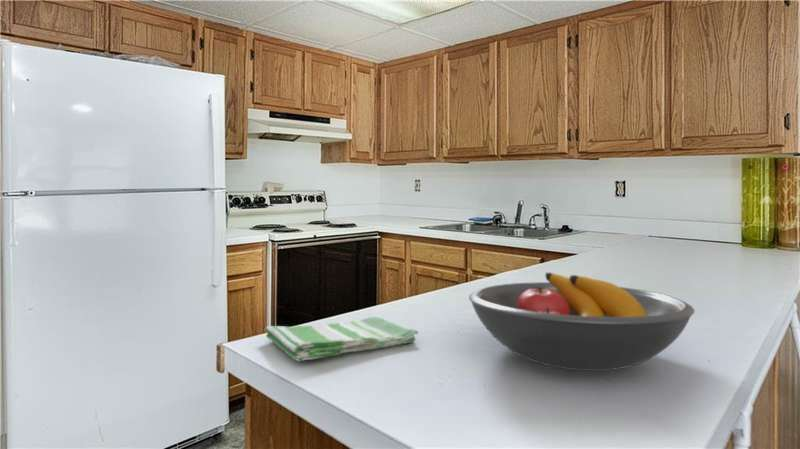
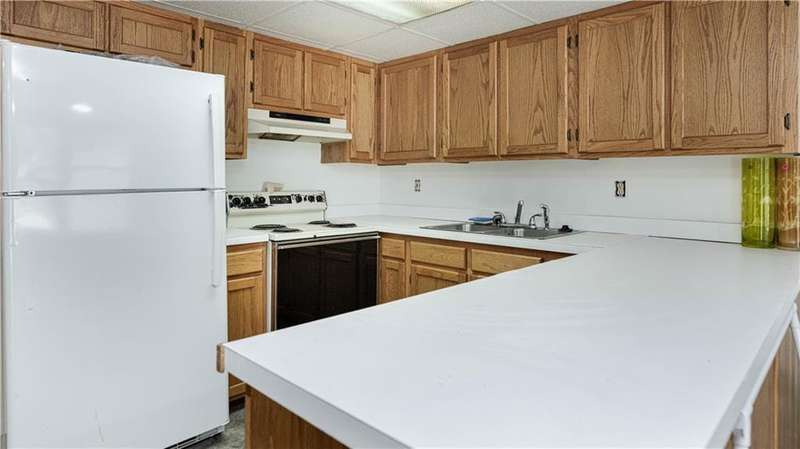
- fruit bowl (572, 319)
- dish towel (340, 333)
